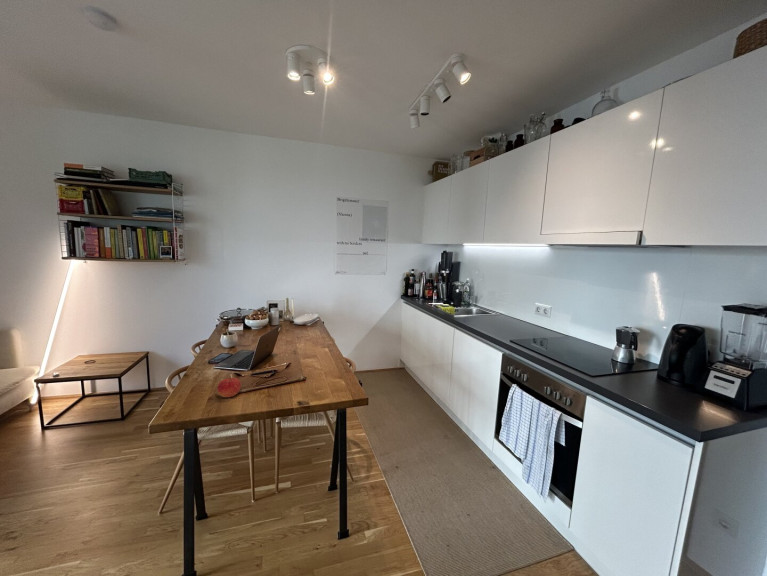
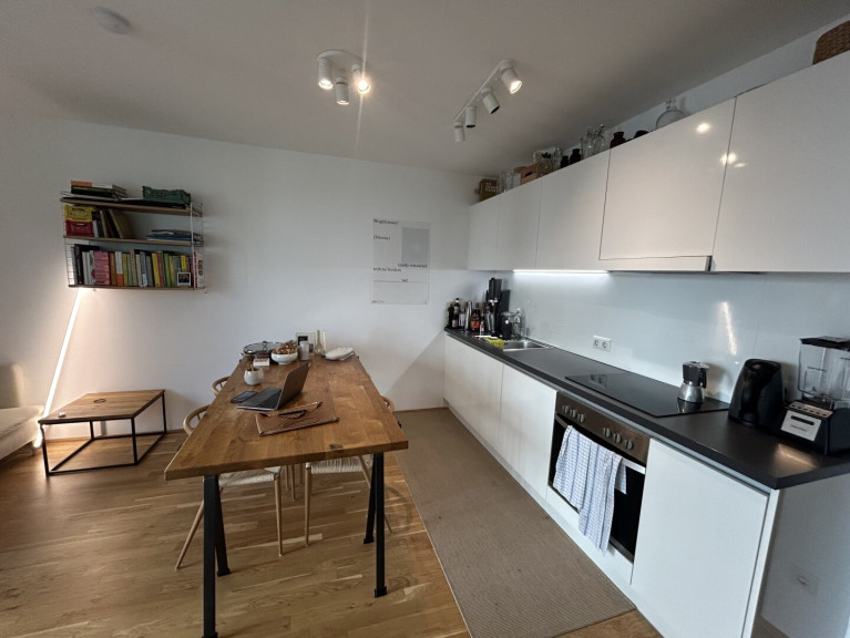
- fruit (229, 386)
